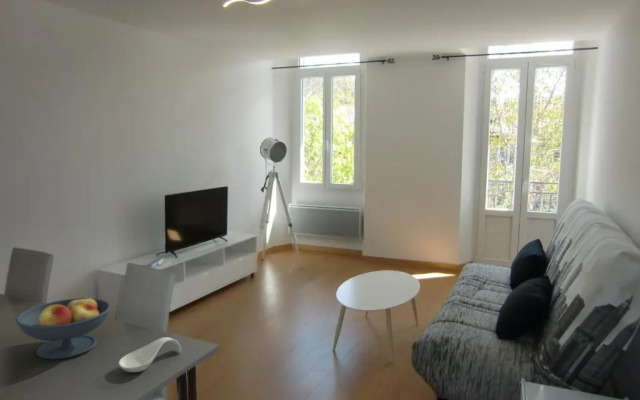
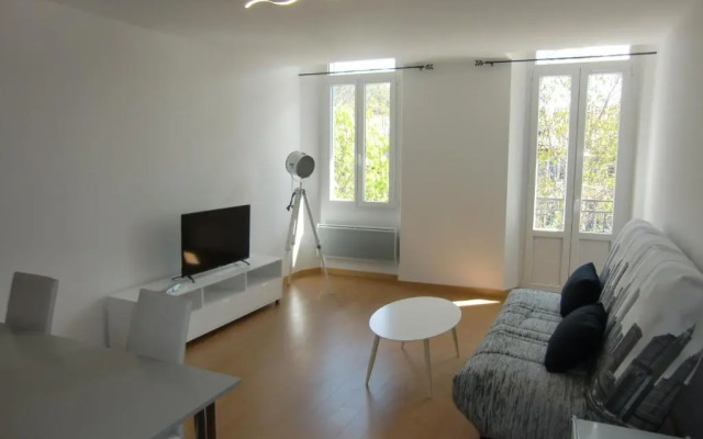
- fruit bowl (66, 322)
- spoon rest (151, 353)
